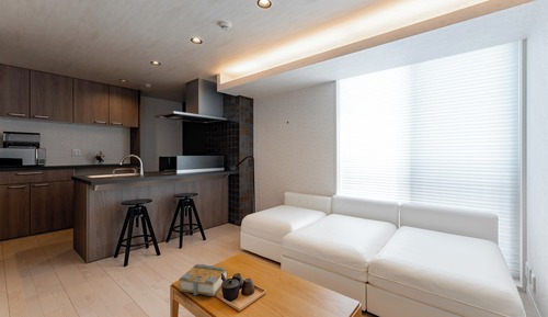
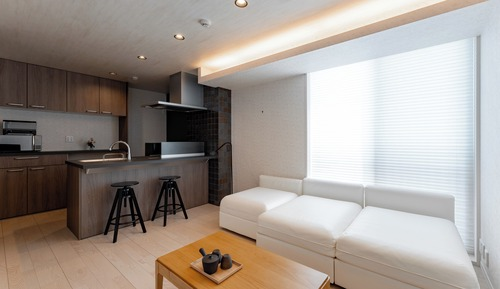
- book (204, 278)
